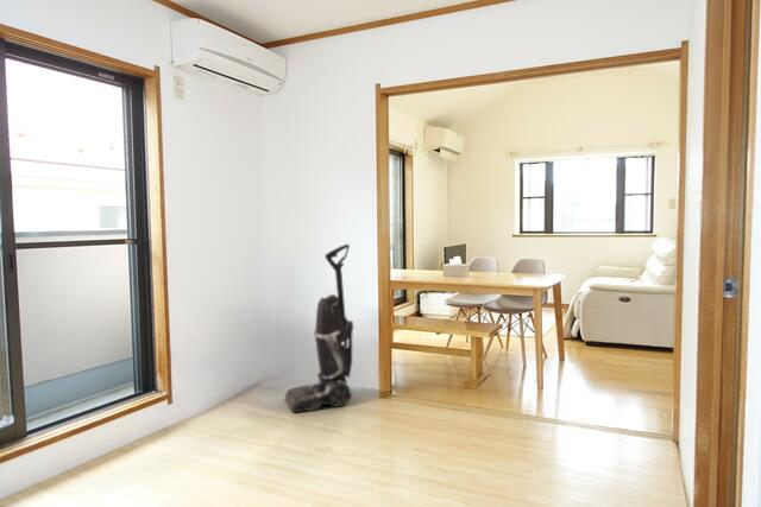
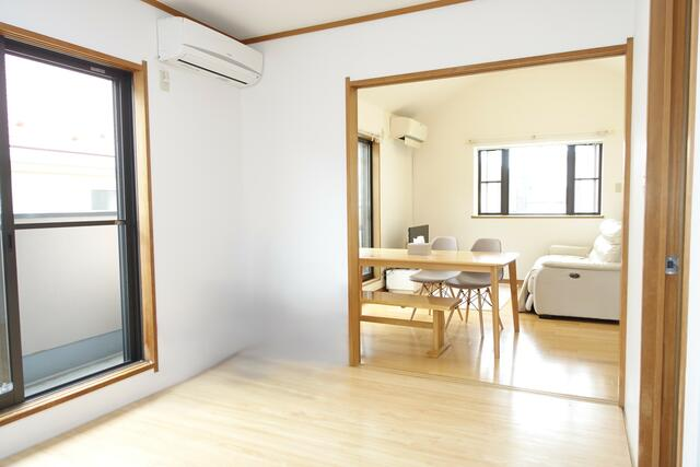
- vacuum cleaner (316, 323)
